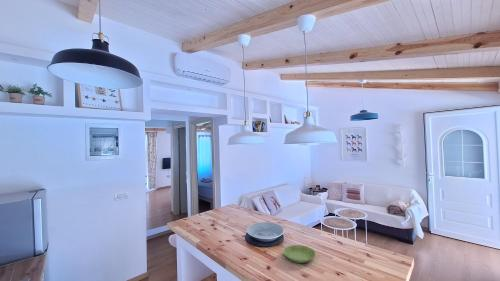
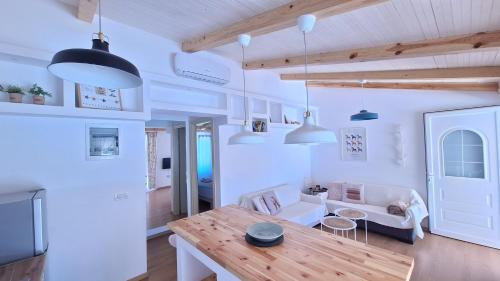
- saucer (299, 254)
